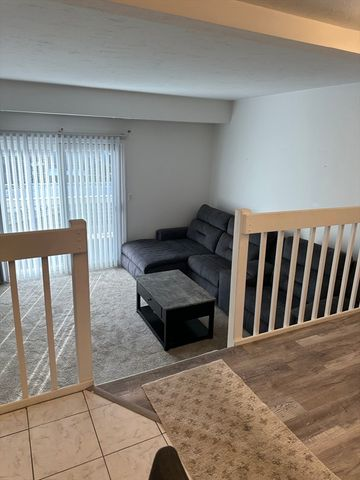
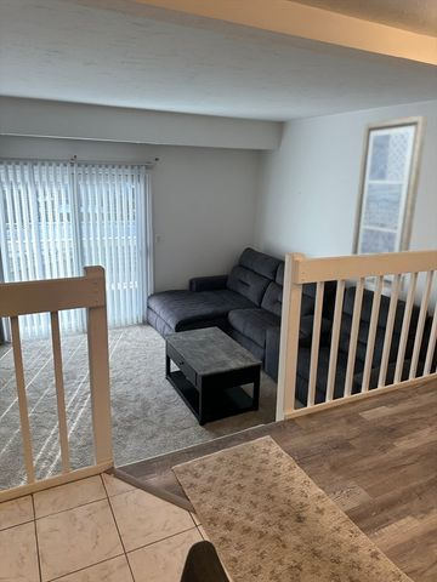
+ wall art (384, 205)
